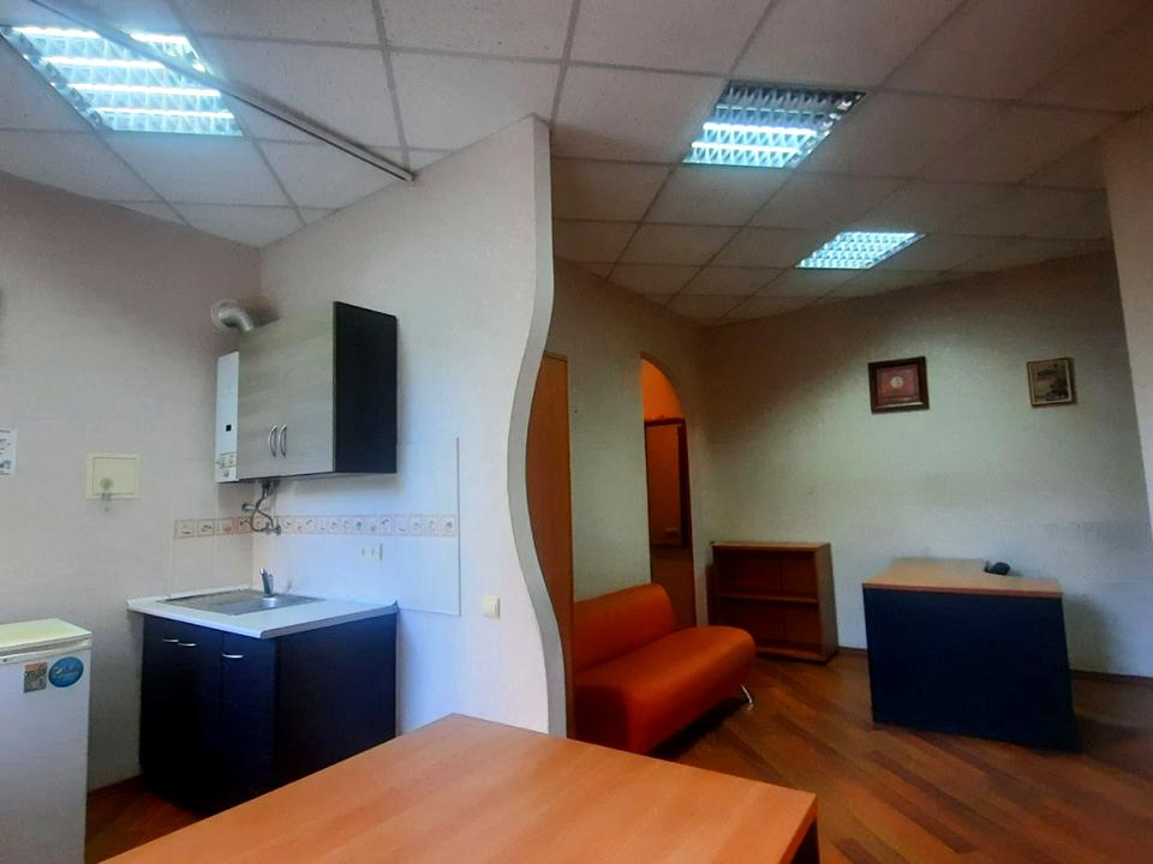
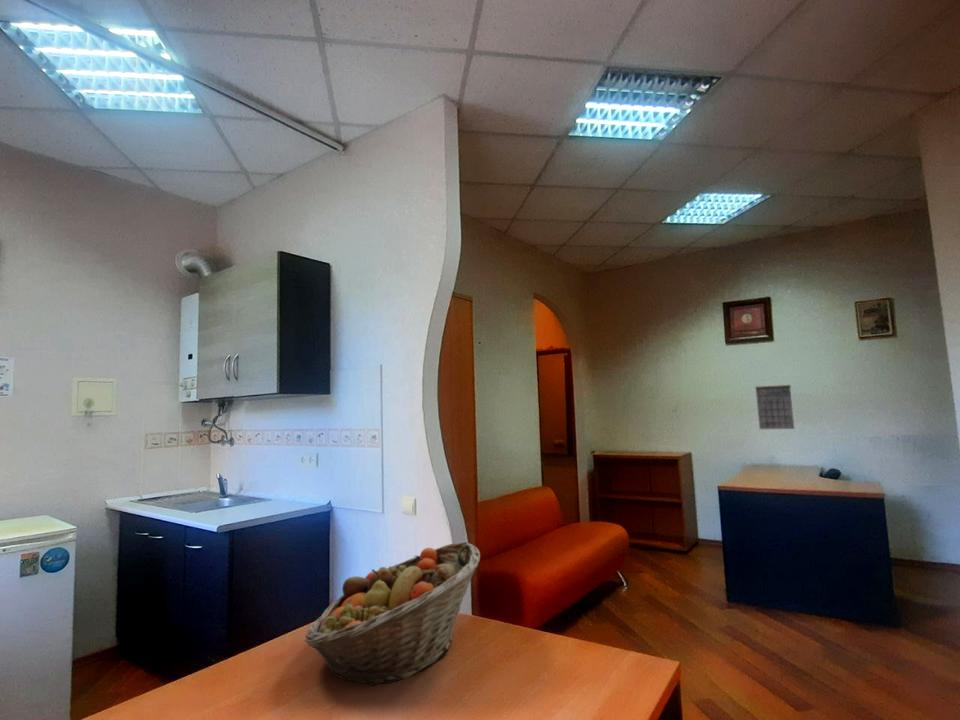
+ calendar (774, 402)
+ fruit basket (400, 601)
